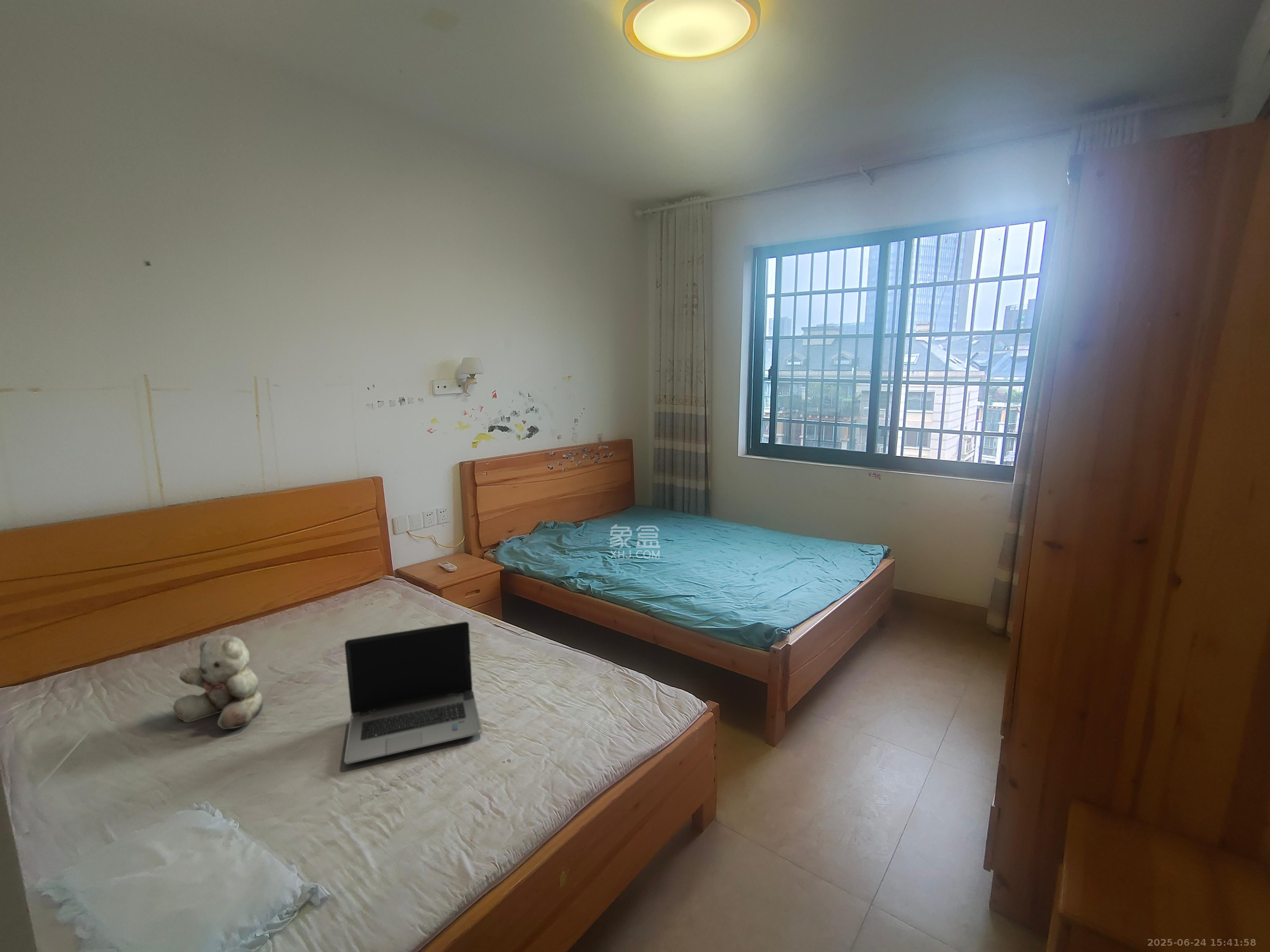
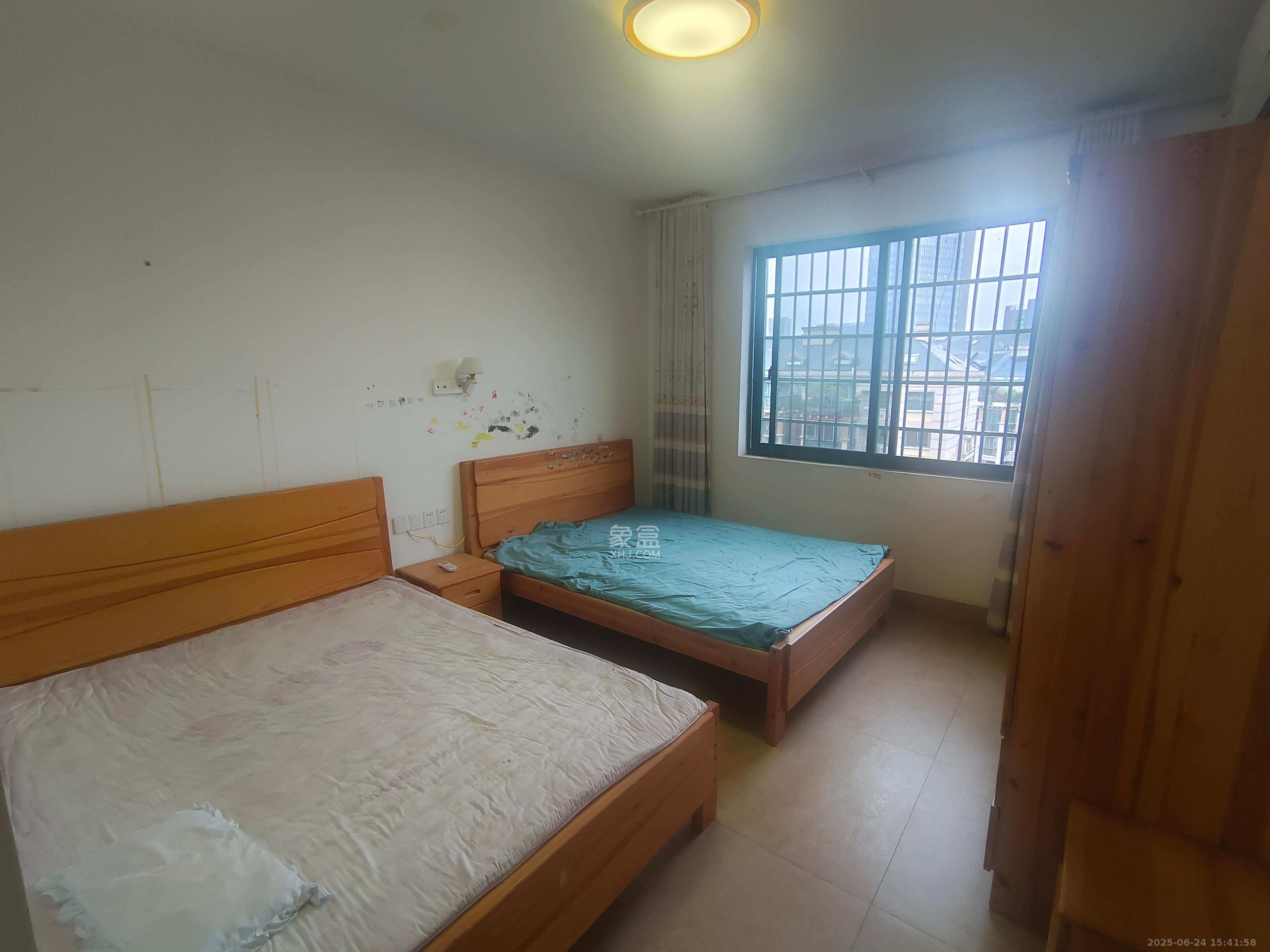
- laptop computer (412, 688)
- teddy bear (212, 681)
